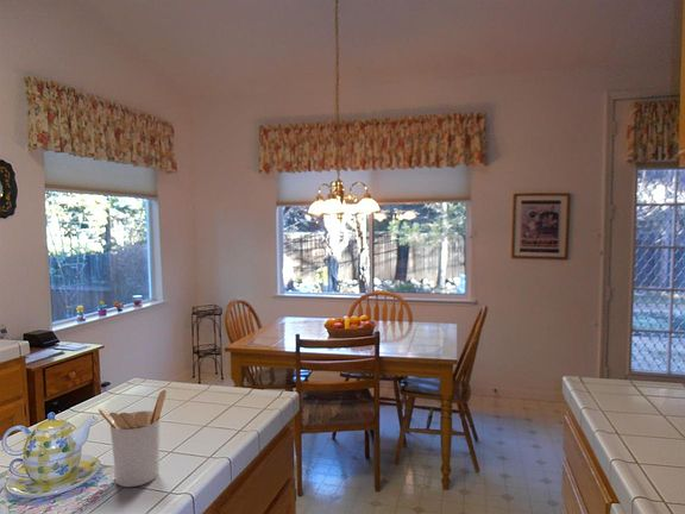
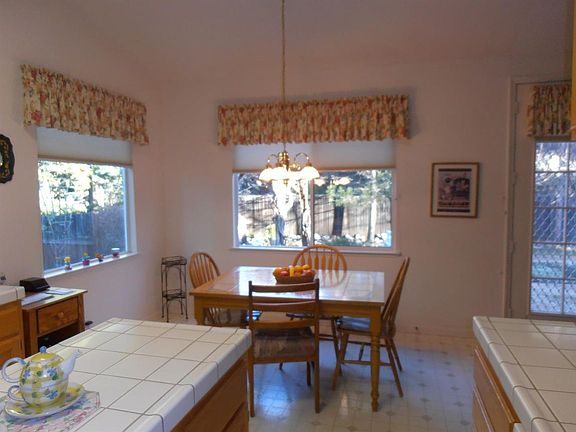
- utensil holder (134, 439)
